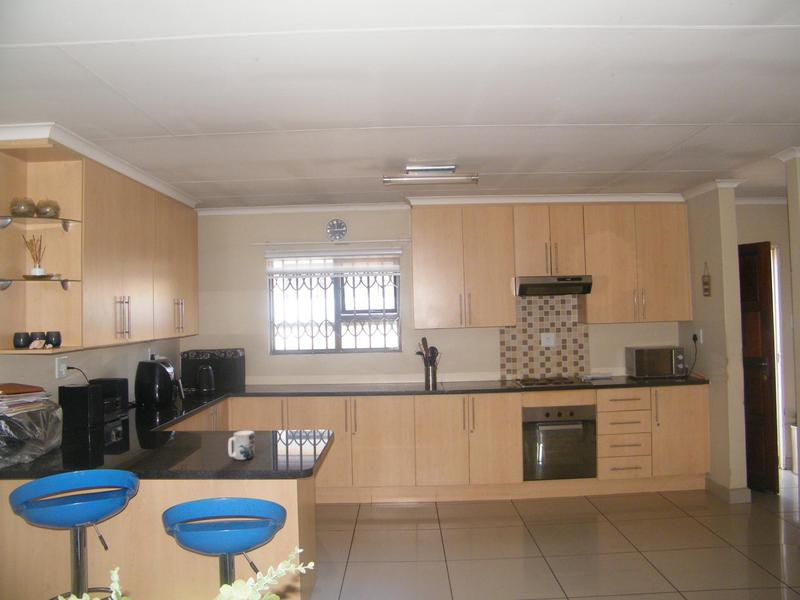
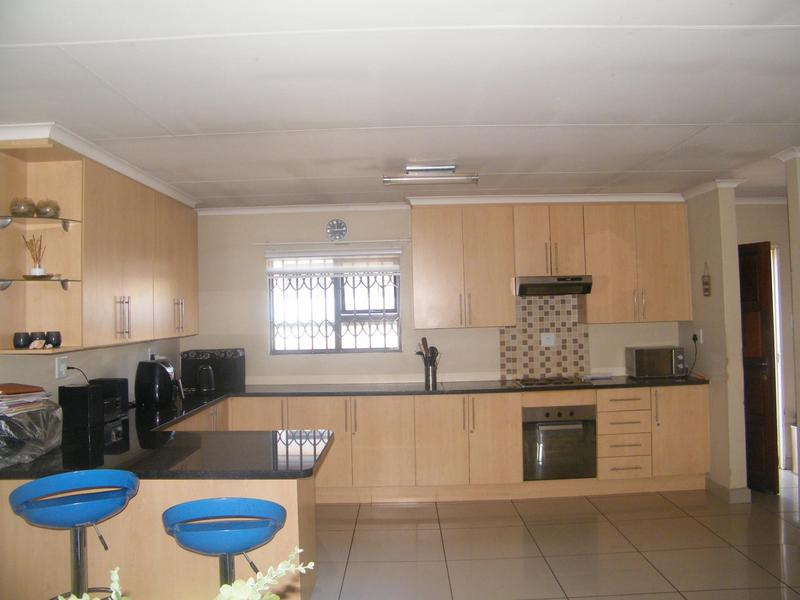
- mug (242, 445)
